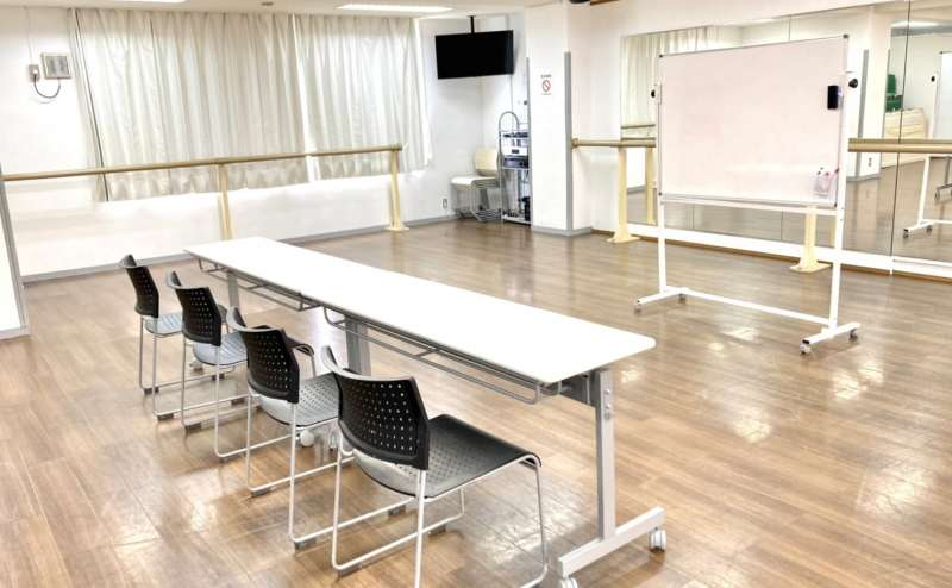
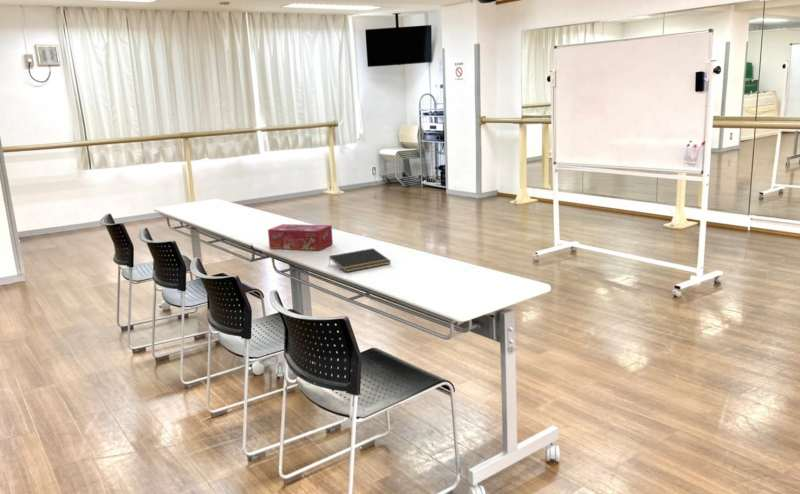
+ tissue box (300, 236)
+ notepad (360, 259)
